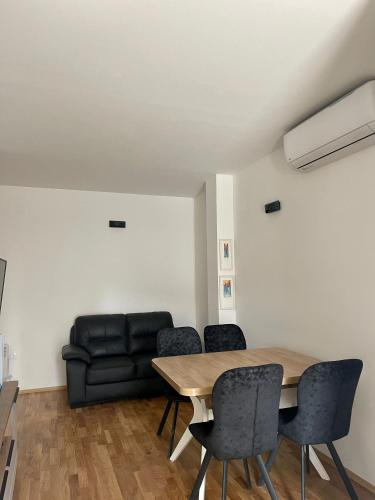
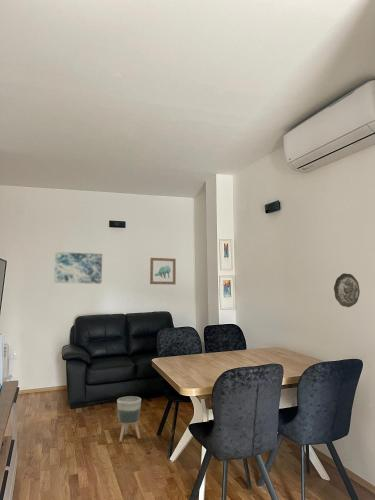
+ wall art (78, 268)
+ wall art (163, 271)
+ decorative plate (347, 290)
+ planter (128, 418)
